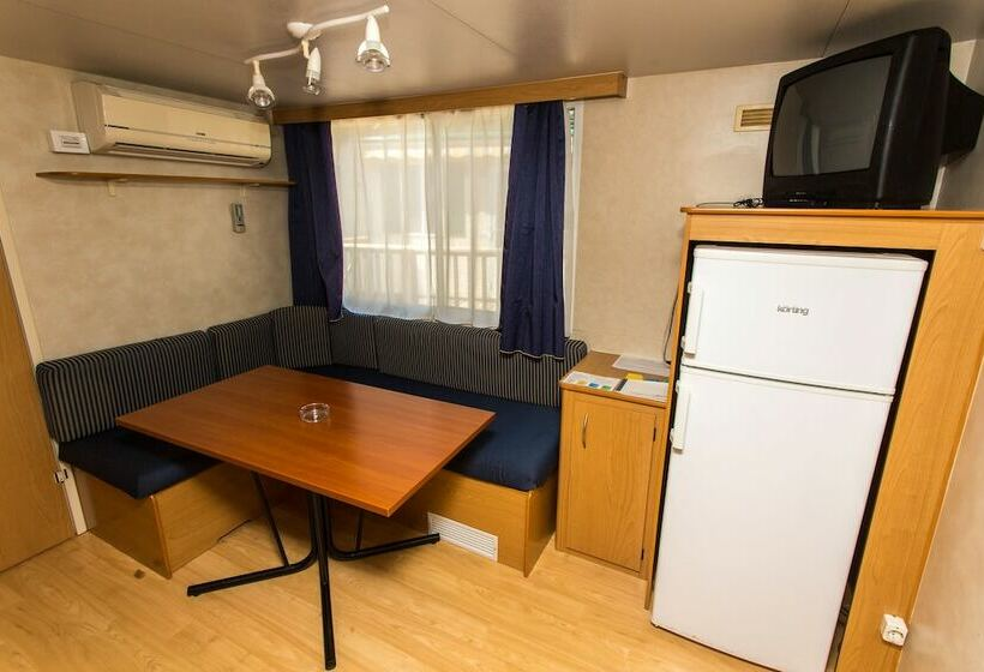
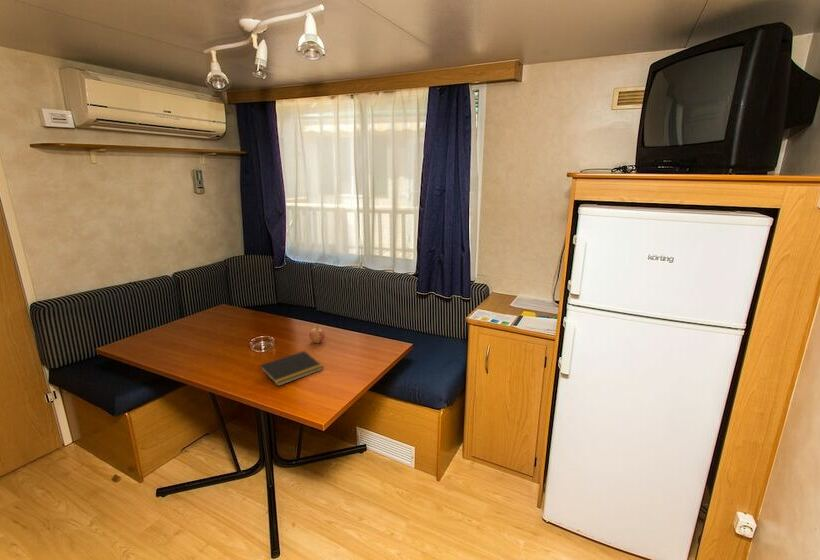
+ notepad (292, 367)
+ fruit (317, 335)
